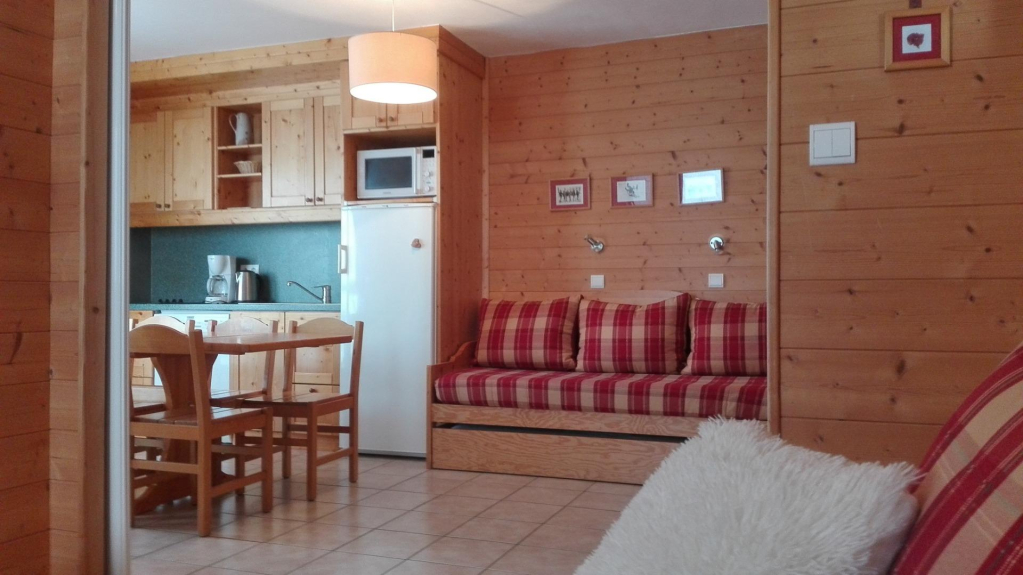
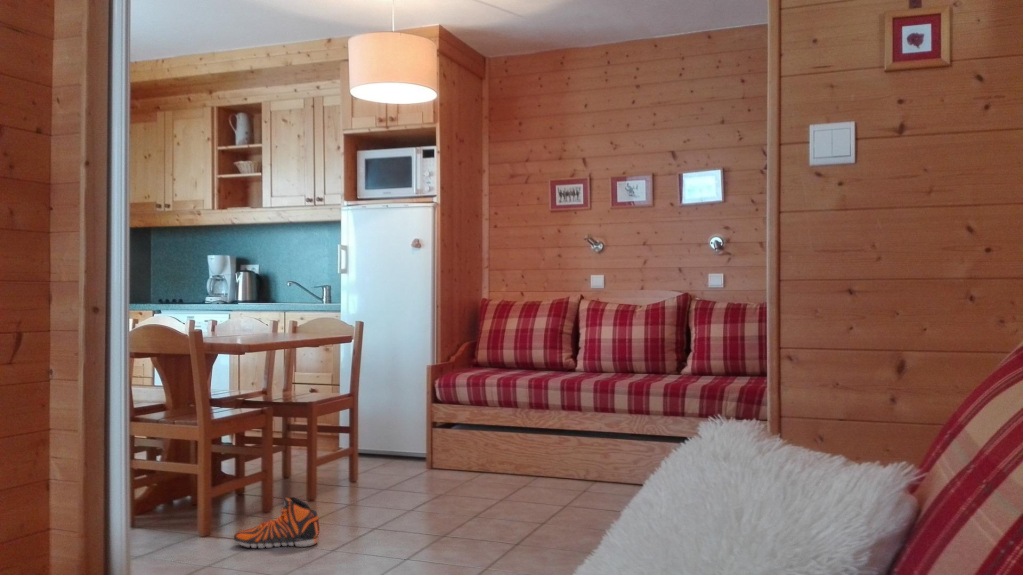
+ sneaker (277, 520)
